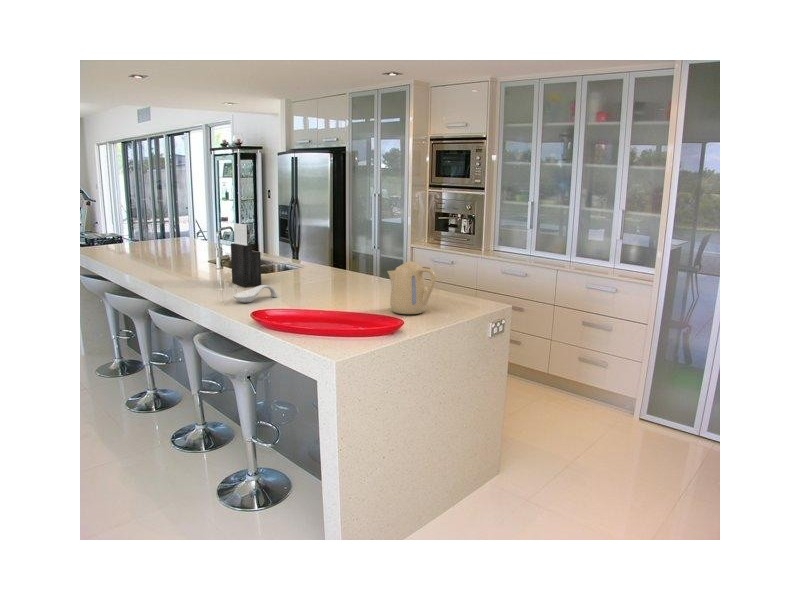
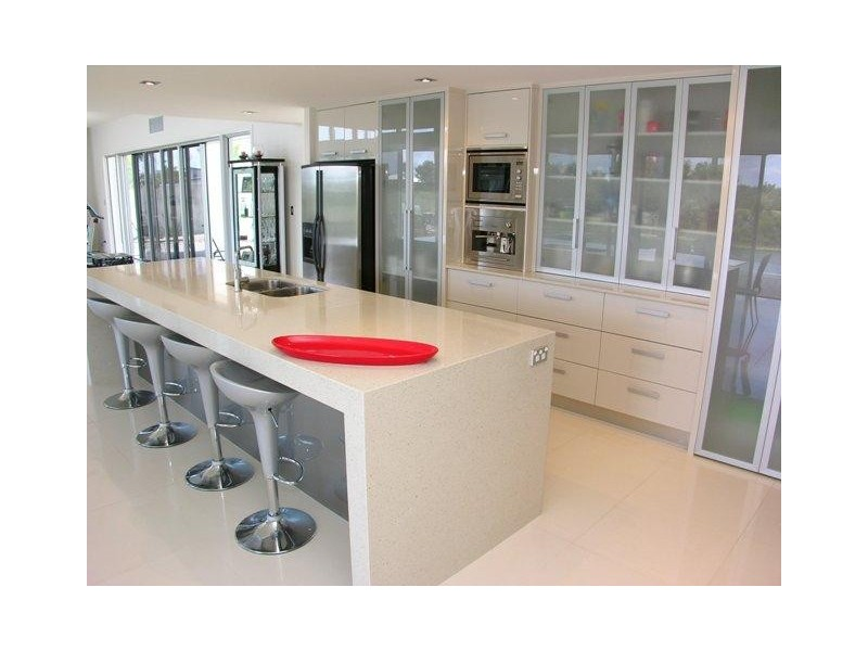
- kettle (410, 286)
- knife block (247, 254)
- spoon rest (255, 293)
